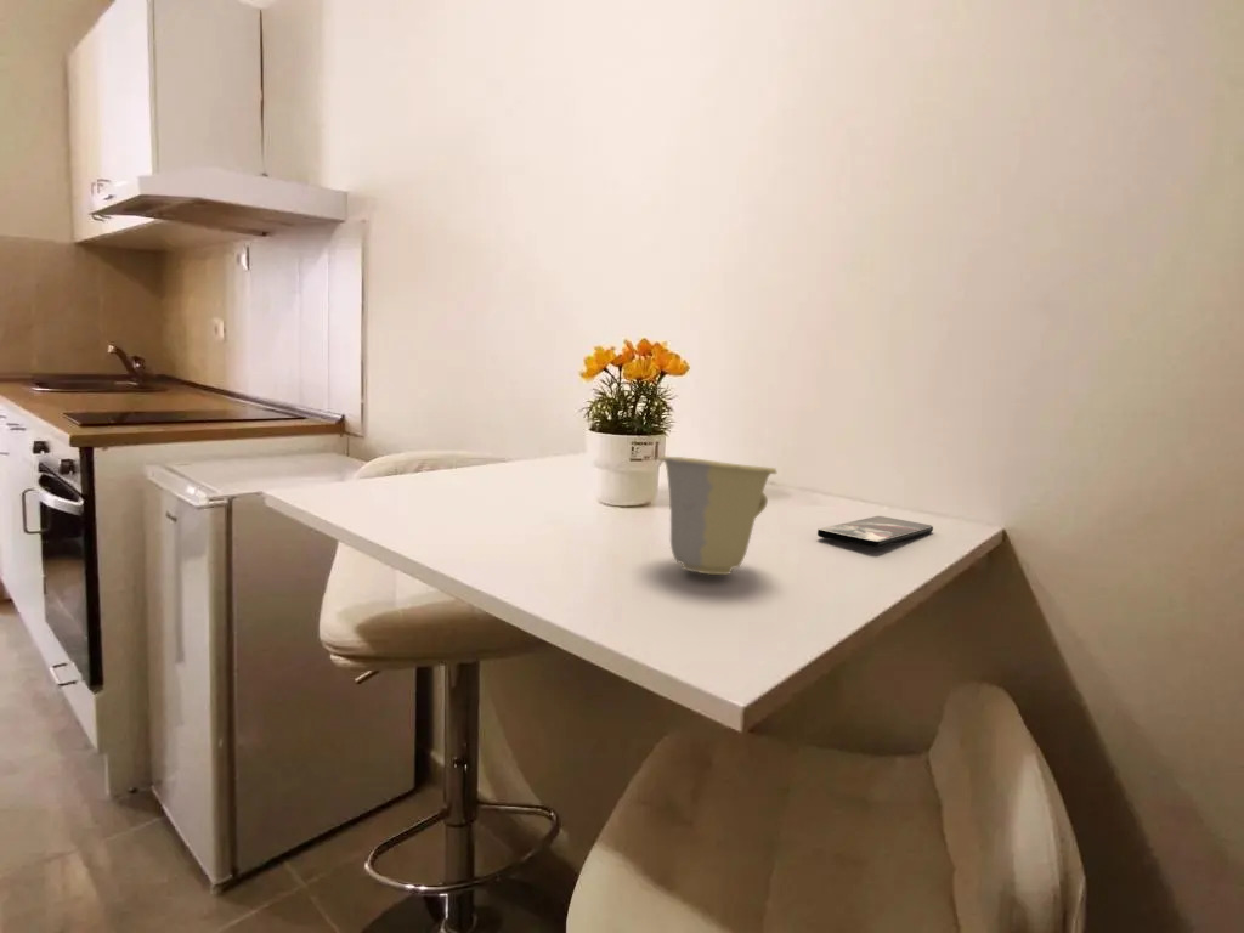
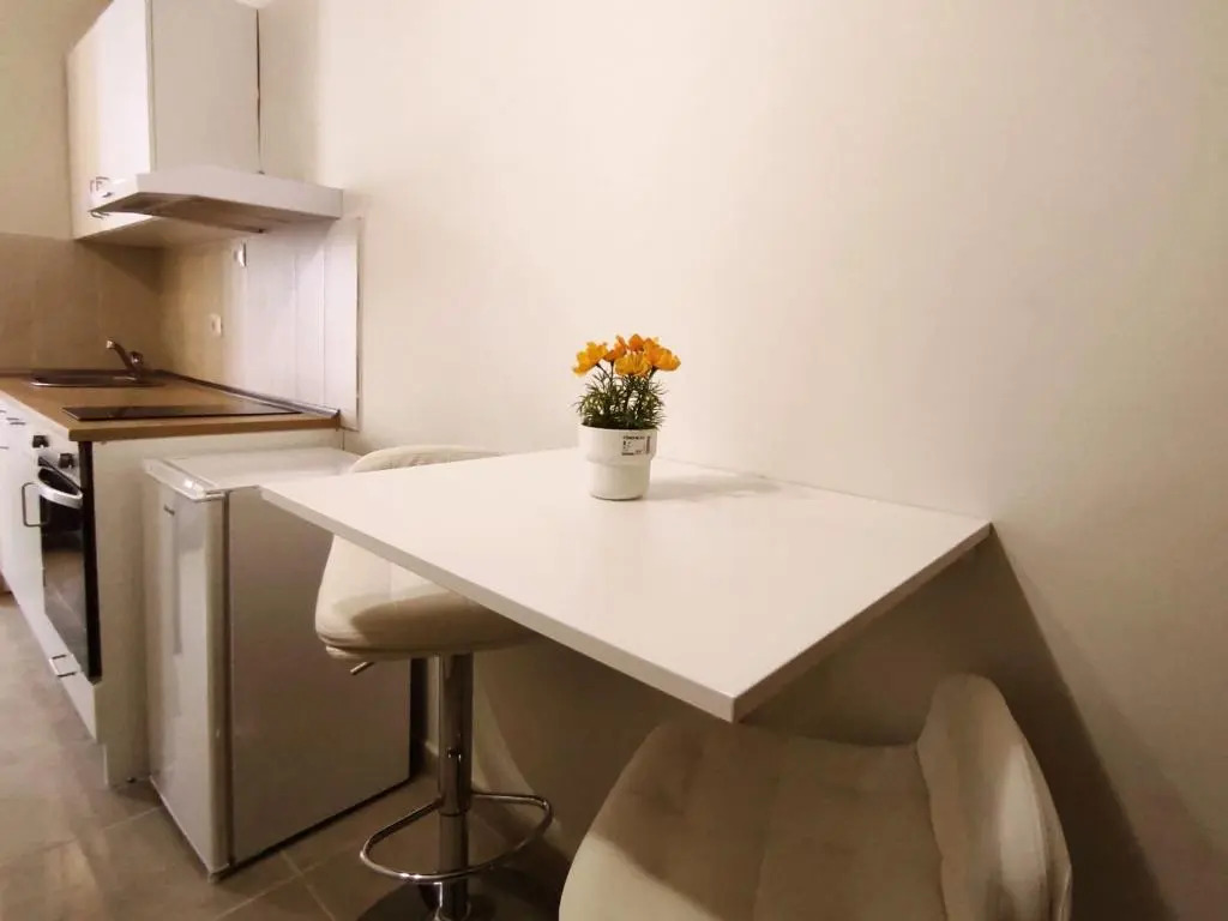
- smartphone (876, 530)
- cup (713, 513)
